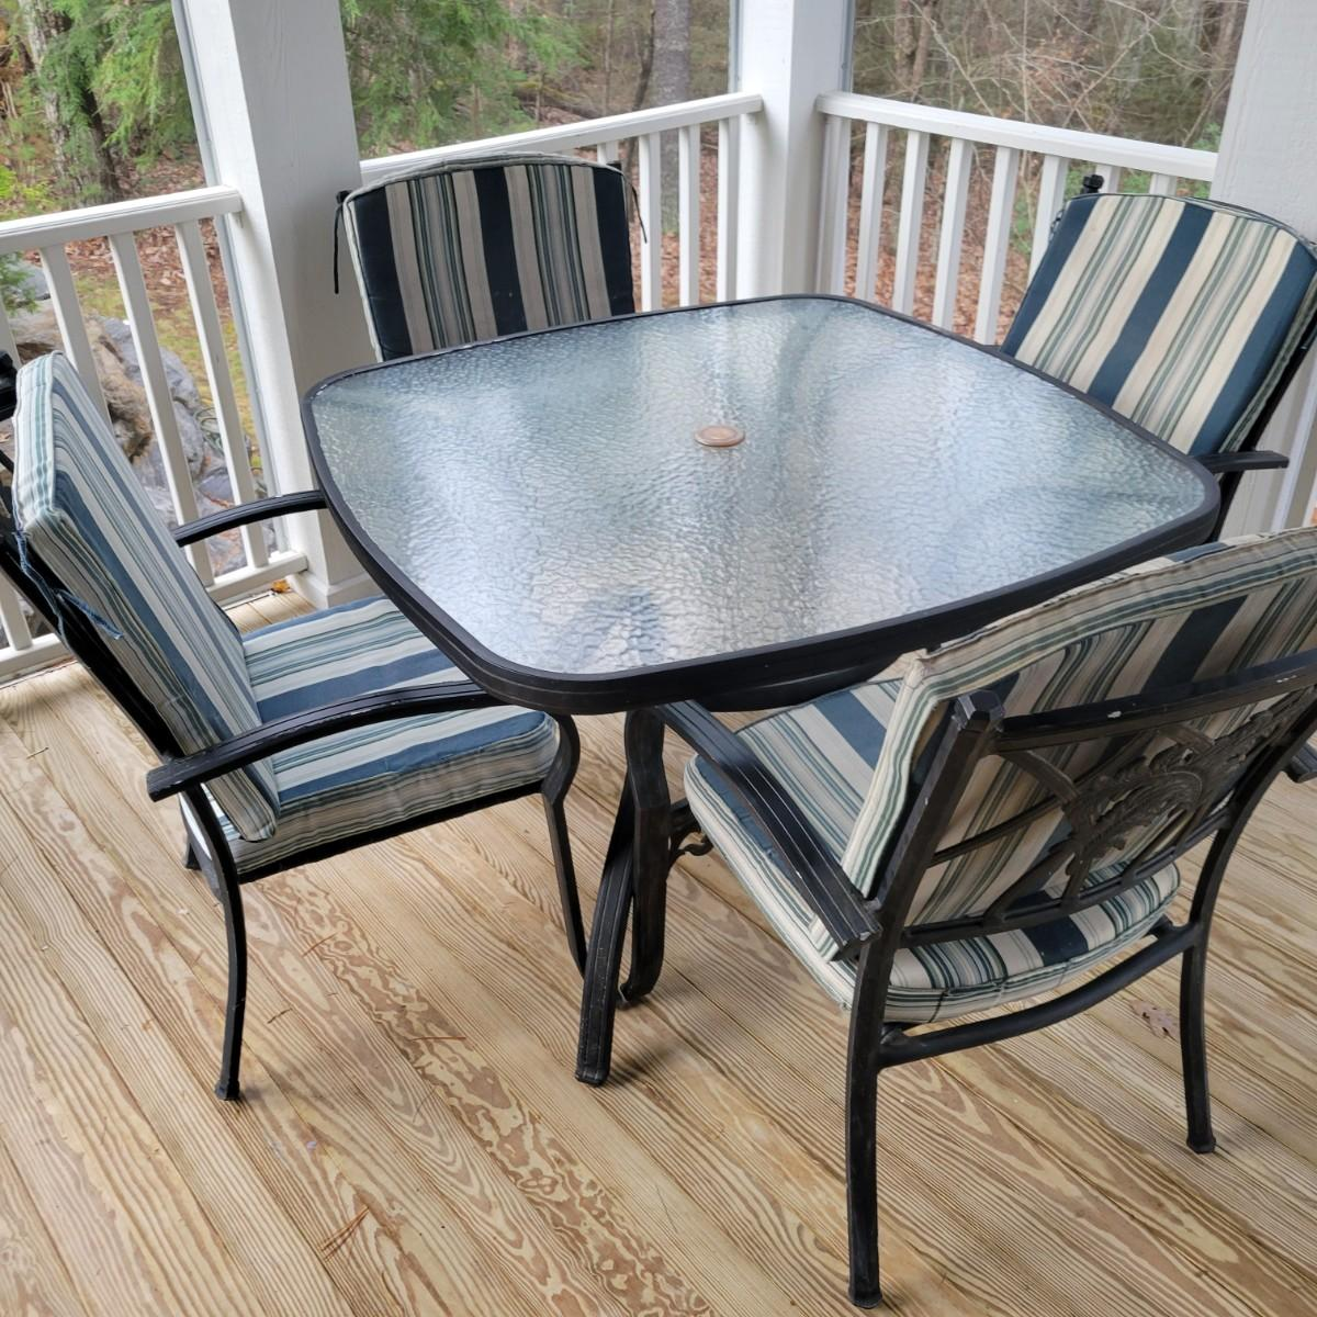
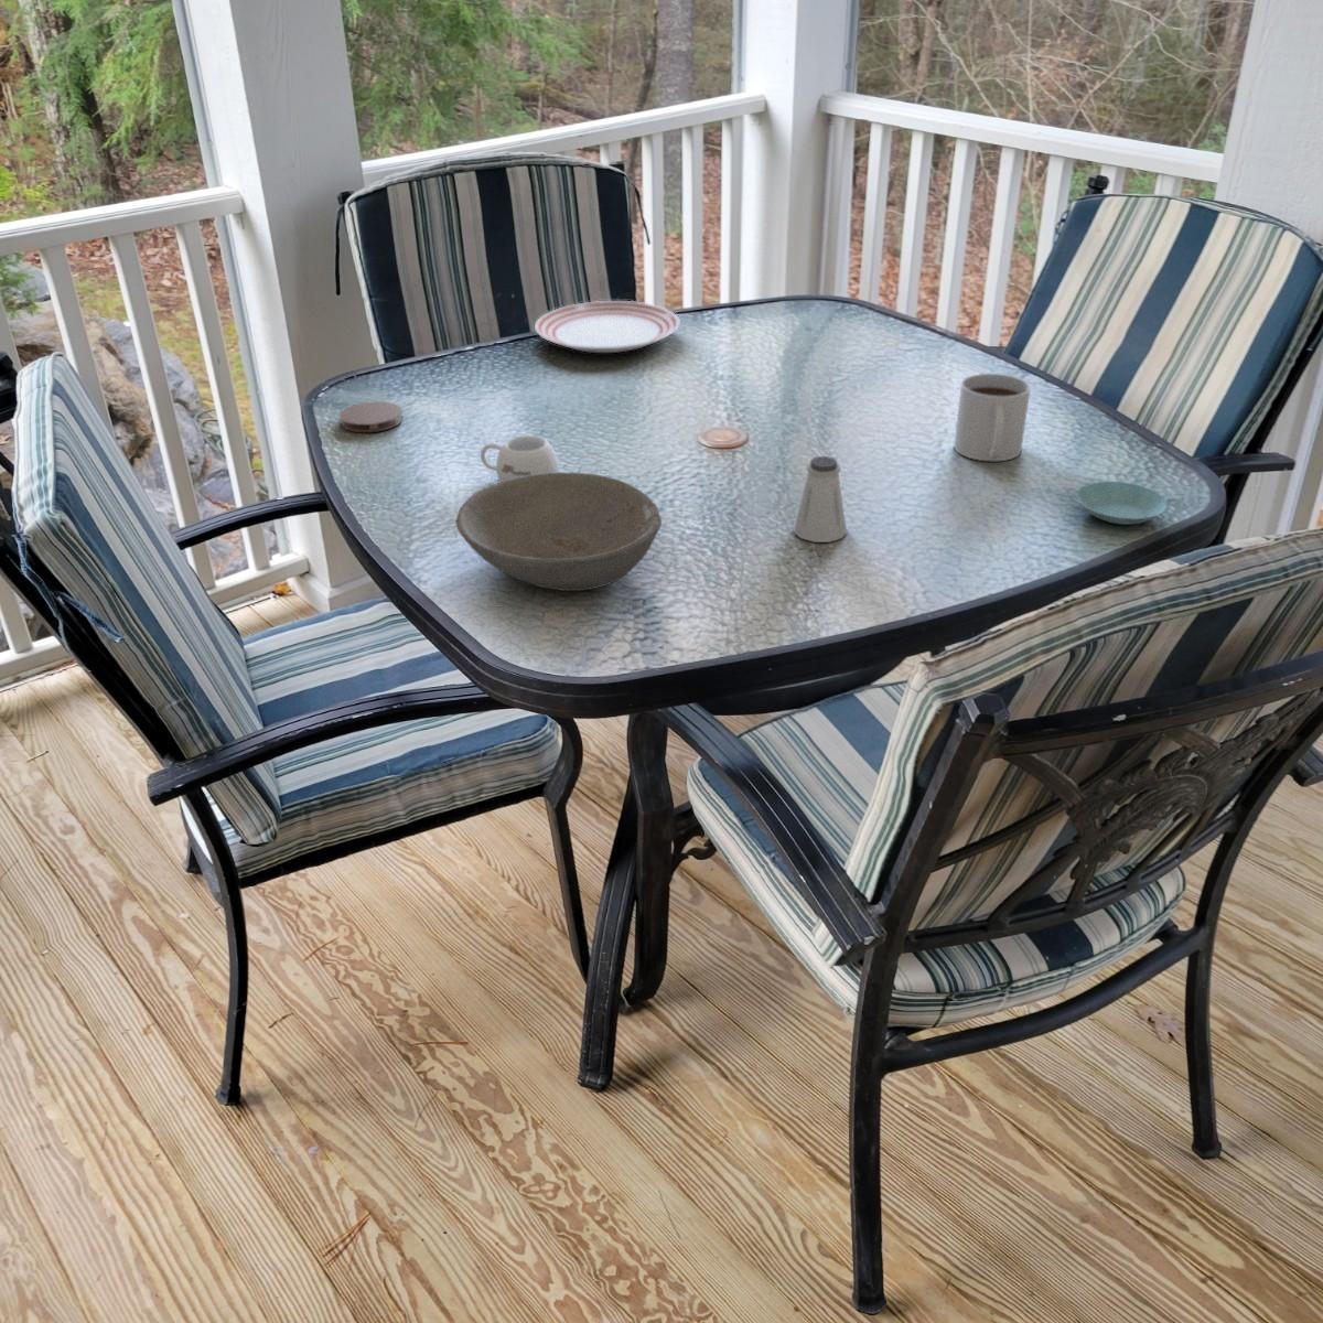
+ coaster (371, 417)
+ bowl (559, 539)
+ saucer (1119, 506)
+ saltshaker (821, 497)
+ mug (519, 459)
+ dinner plate (607, 330)
+ mug (992, 423)
